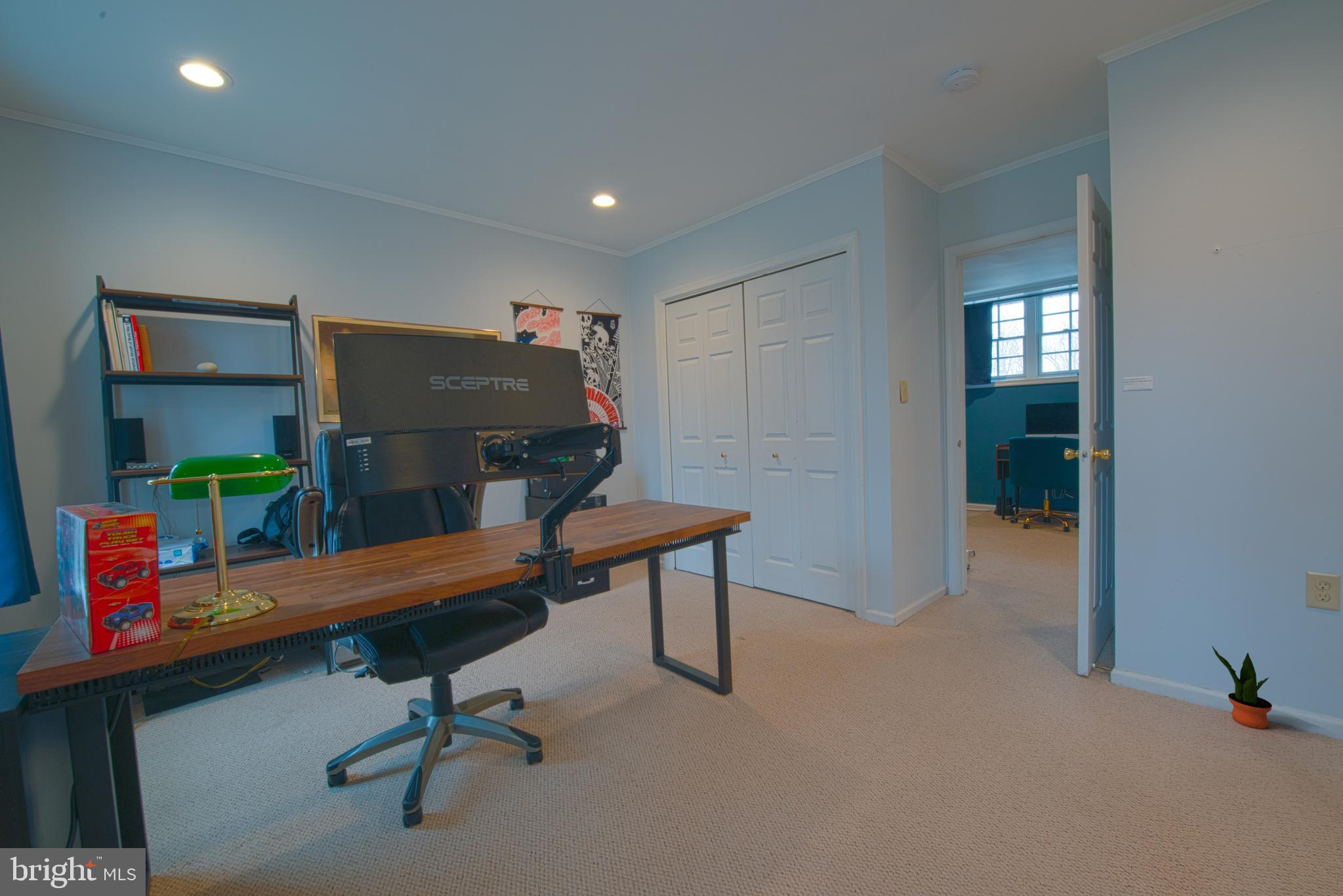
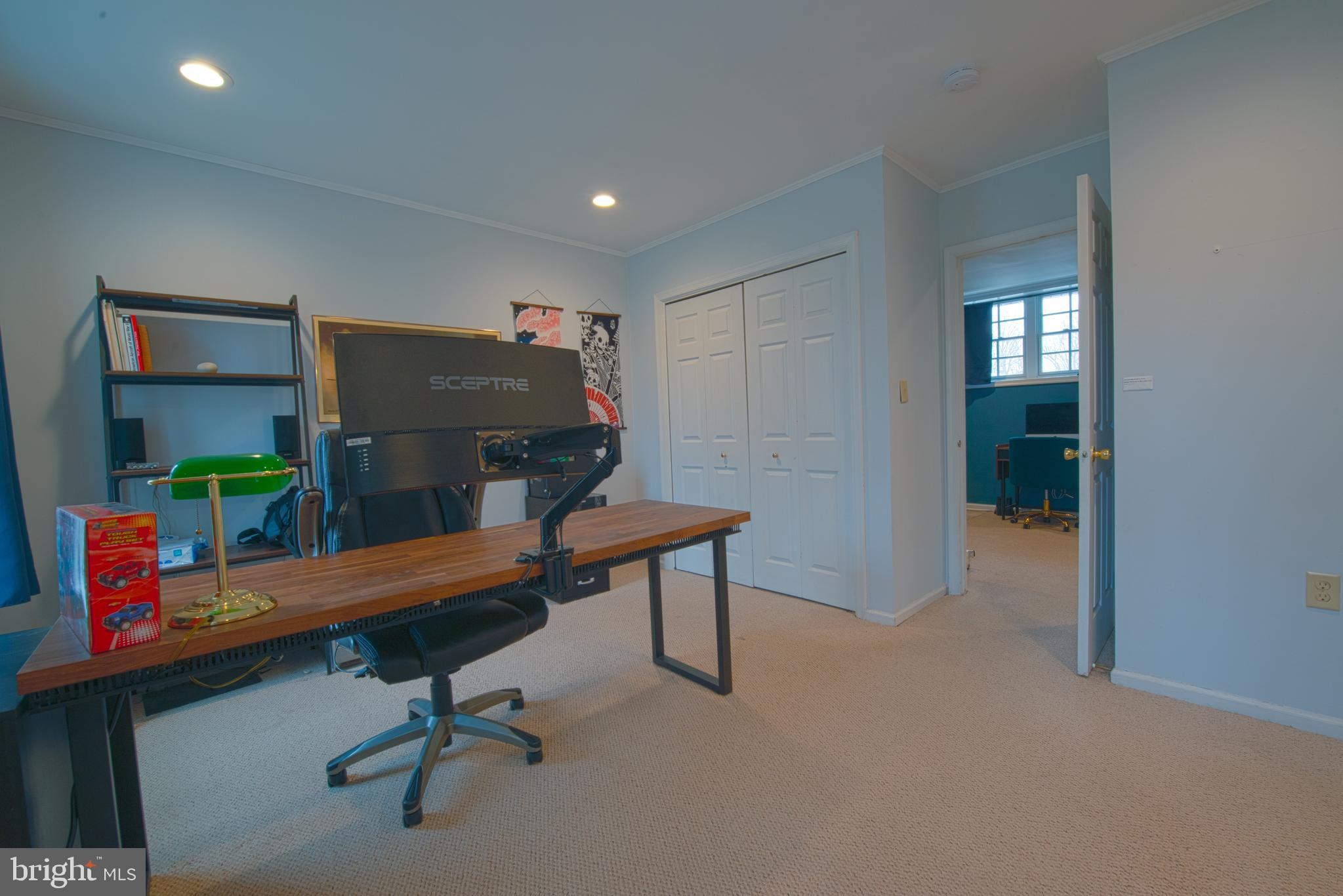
- potted plant (1241, 685)
